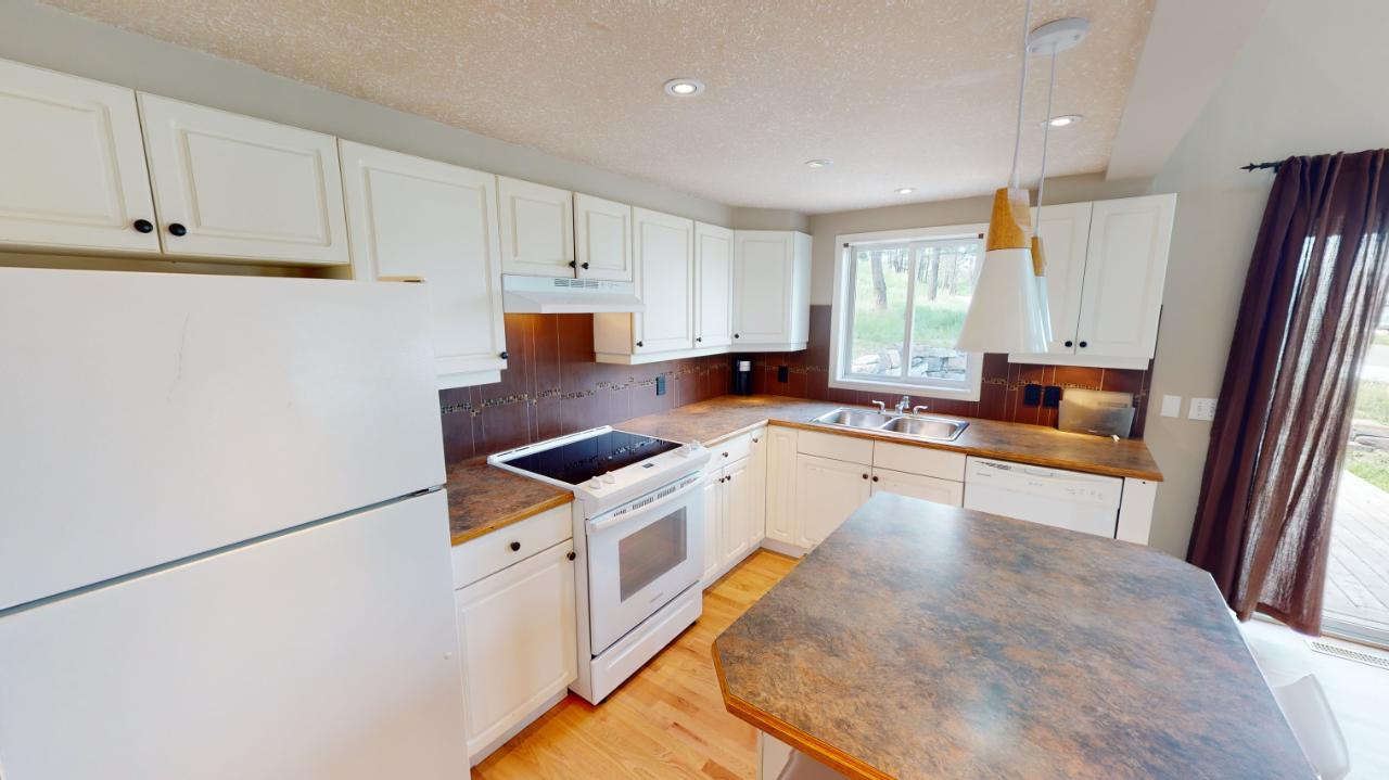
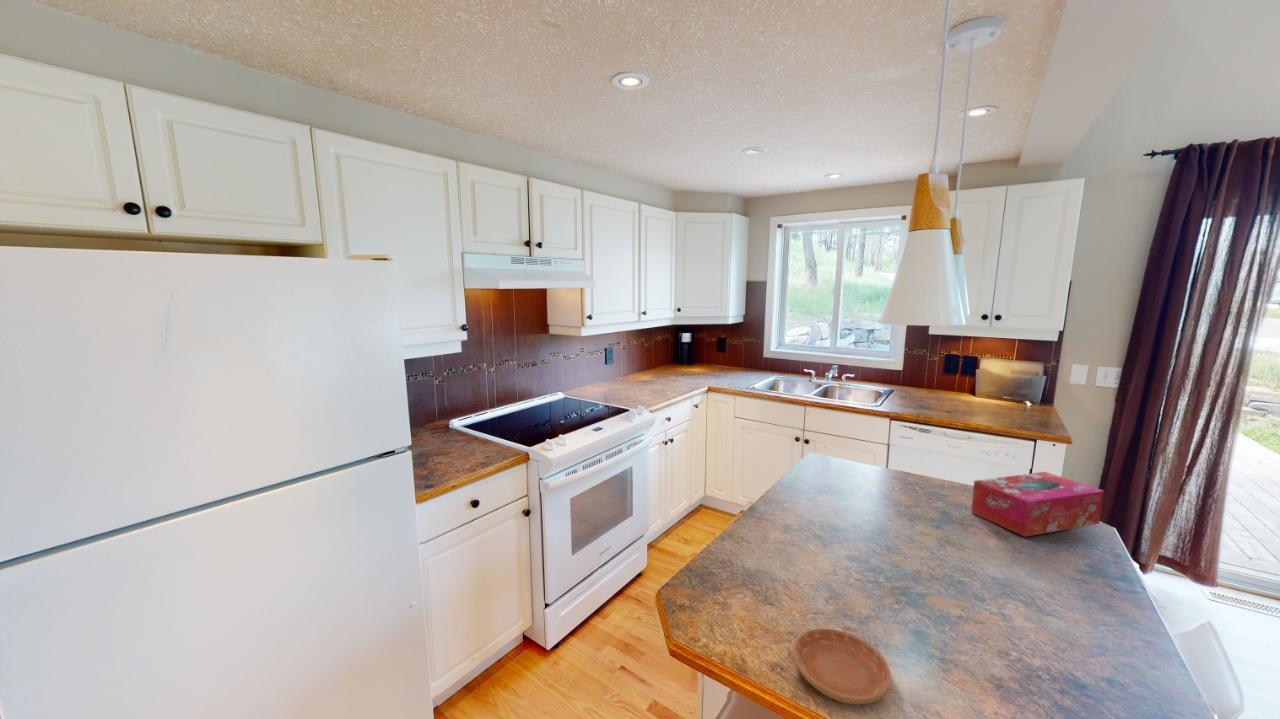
+ tissue box (1035, 501)
+ saucer (839, 666)
